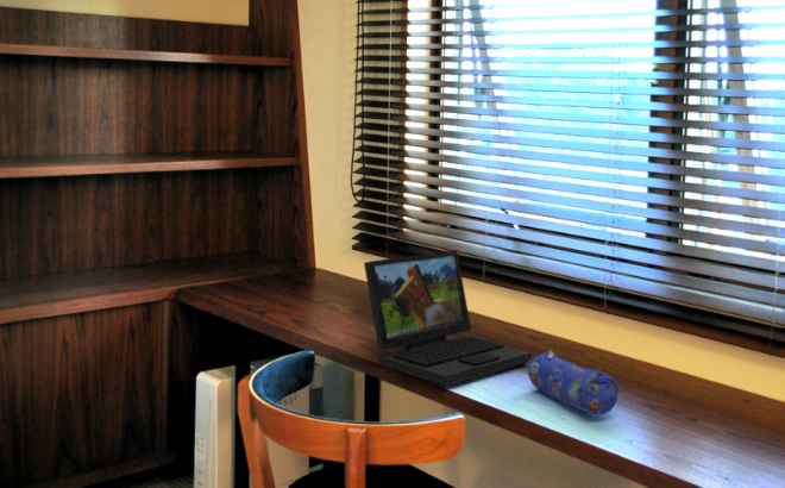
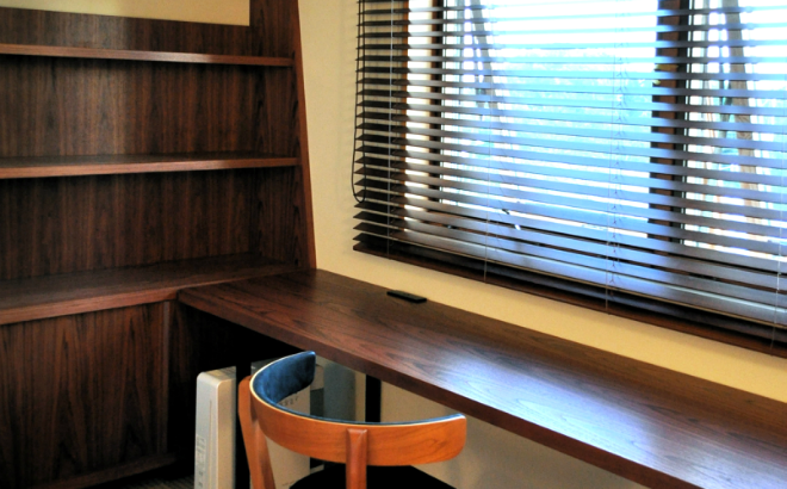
- laptop (447, 309)
- pencil case (571, 381)
